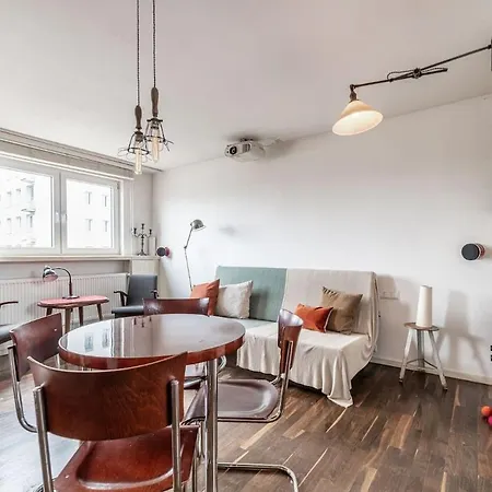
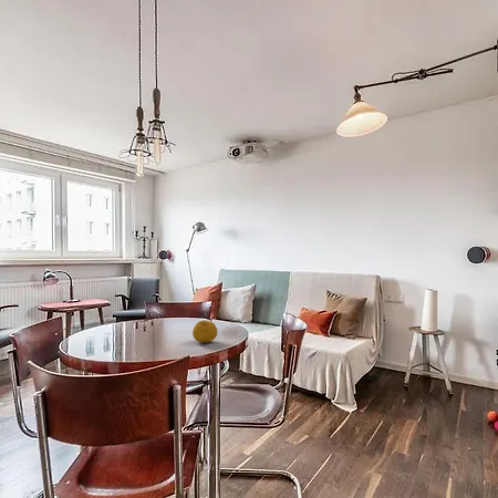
+ fruit (205, 331)
